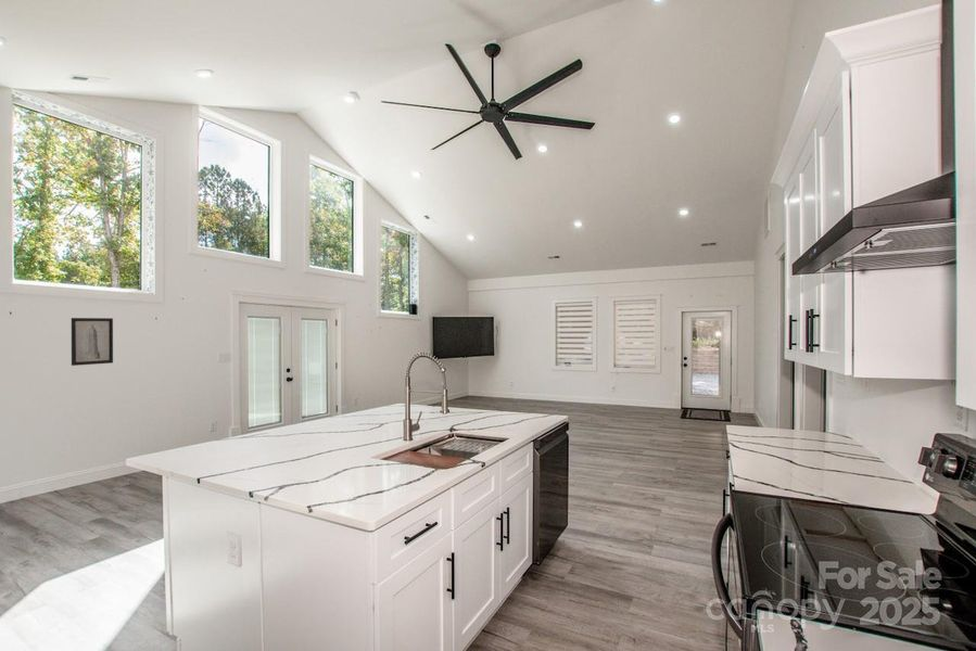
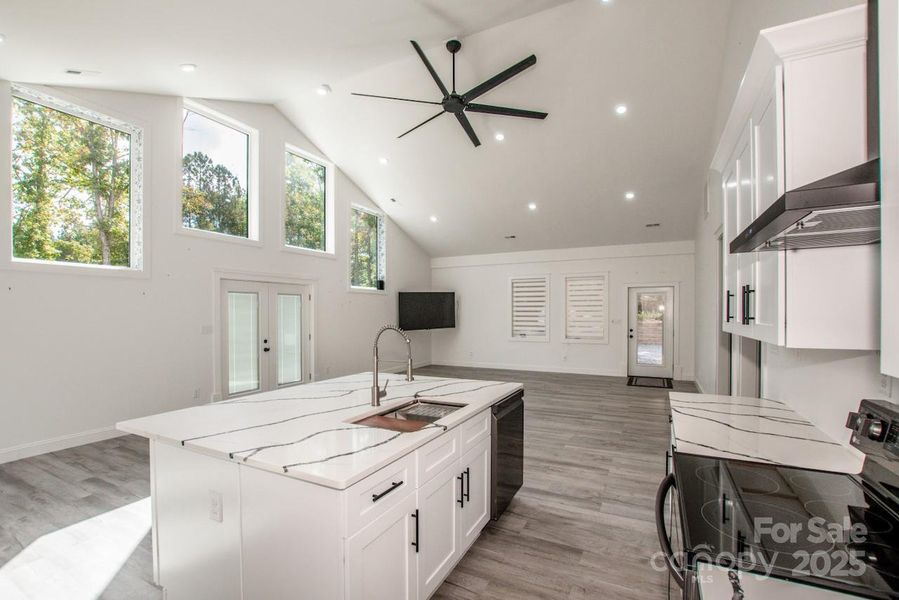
- wall art (92, 341)
